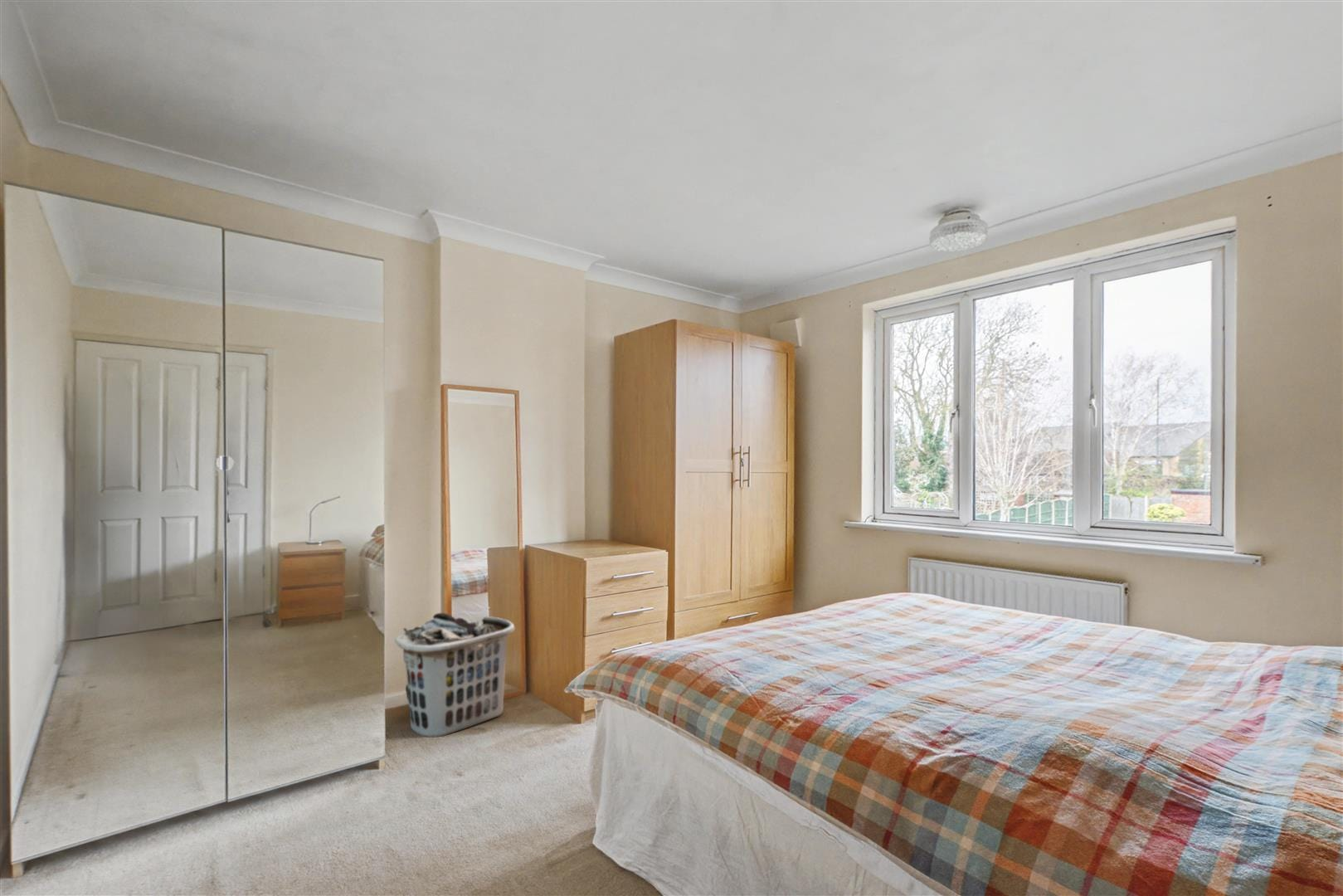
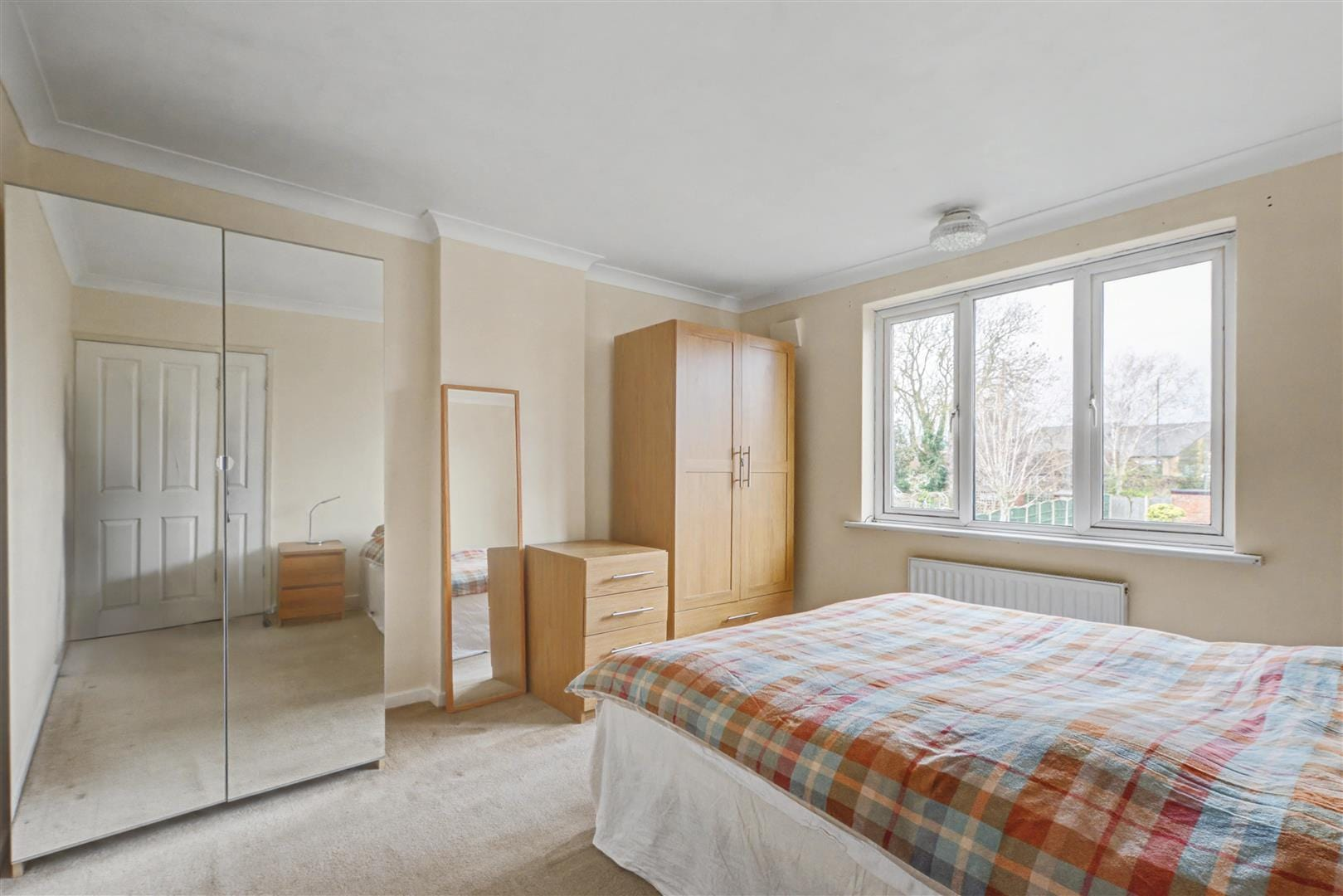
- clothes hamper (457, 665)
